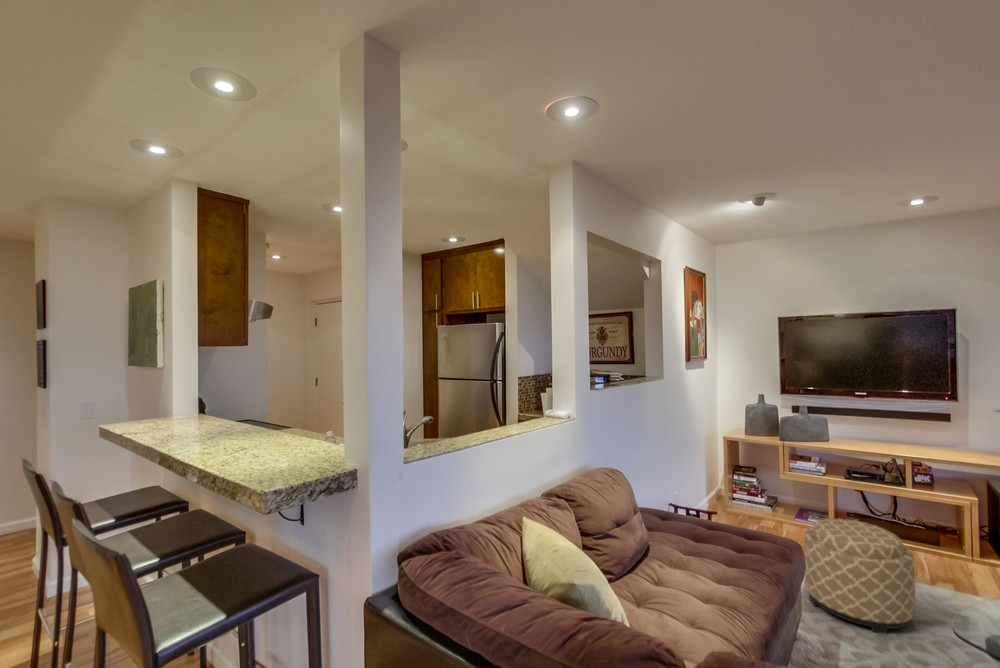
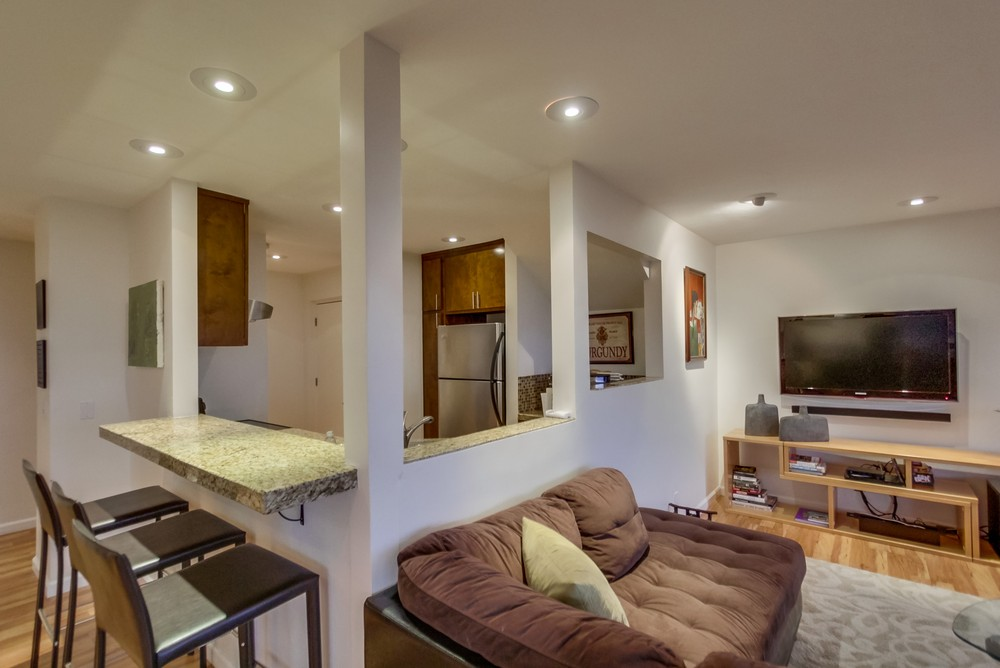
- ottoman (856, 569)
